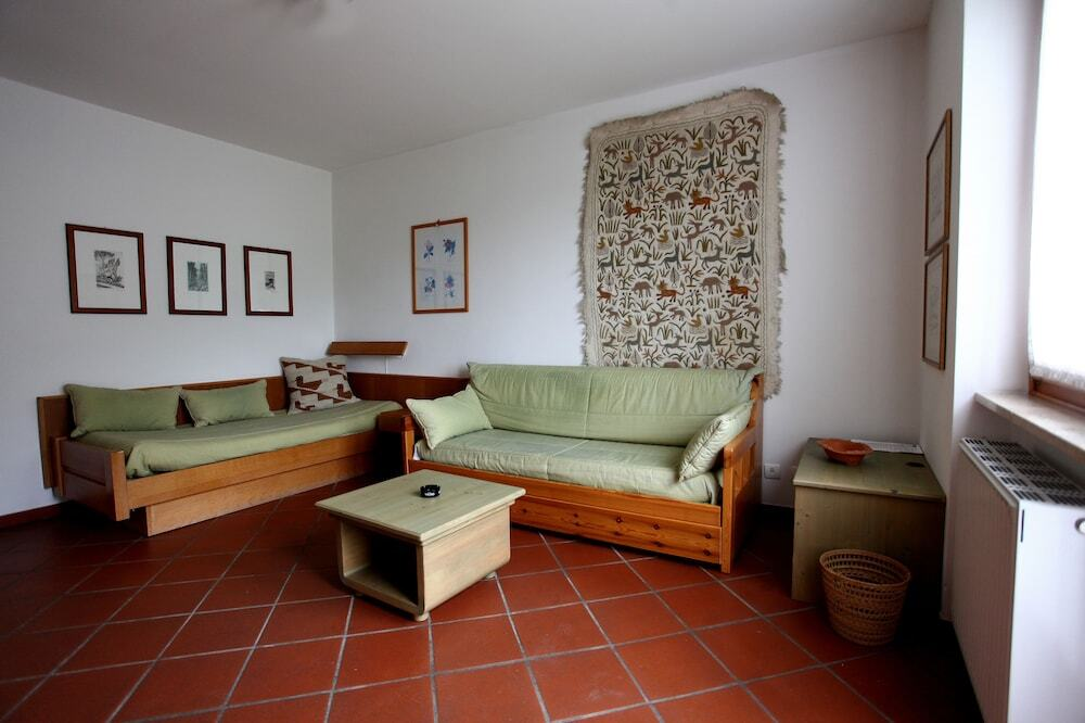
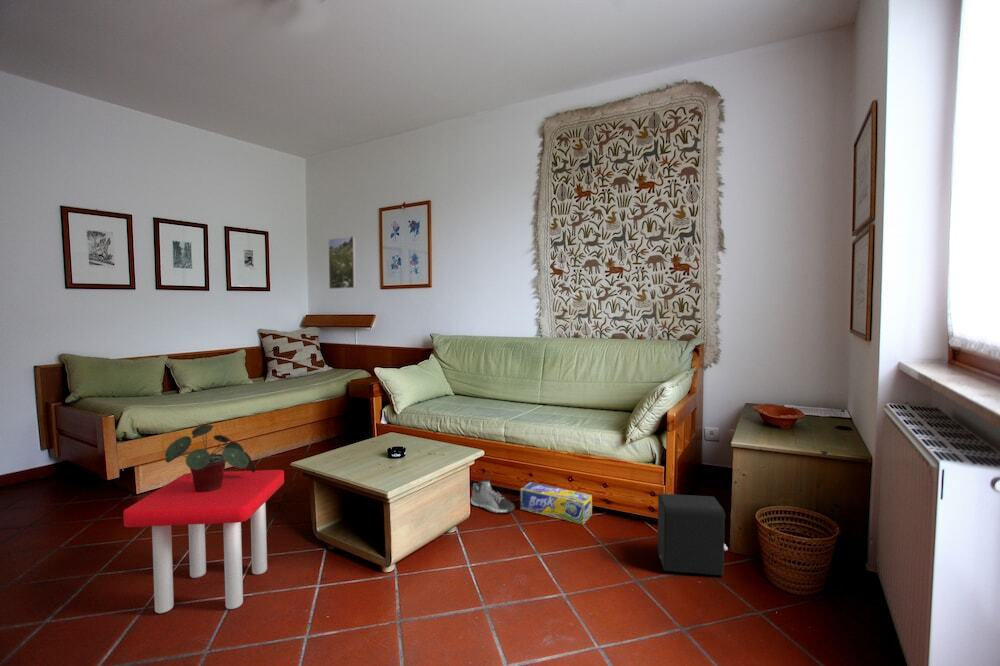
+ stool (204, 538)
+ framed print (342, 263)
+ box (555, 502)
+ speaker (691, 533)
+ sneaker (491, 493)
+ potted plant (211, 456)
